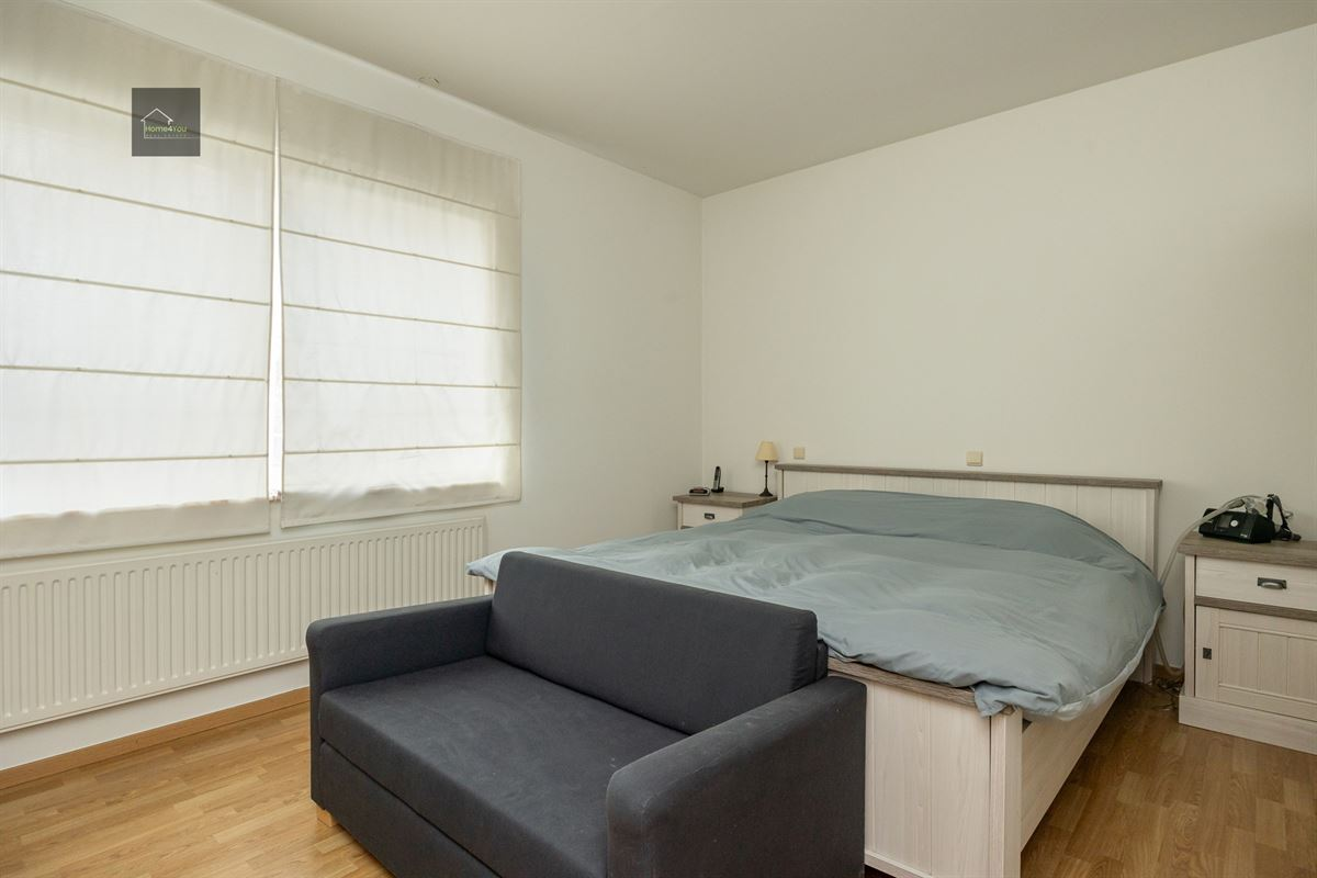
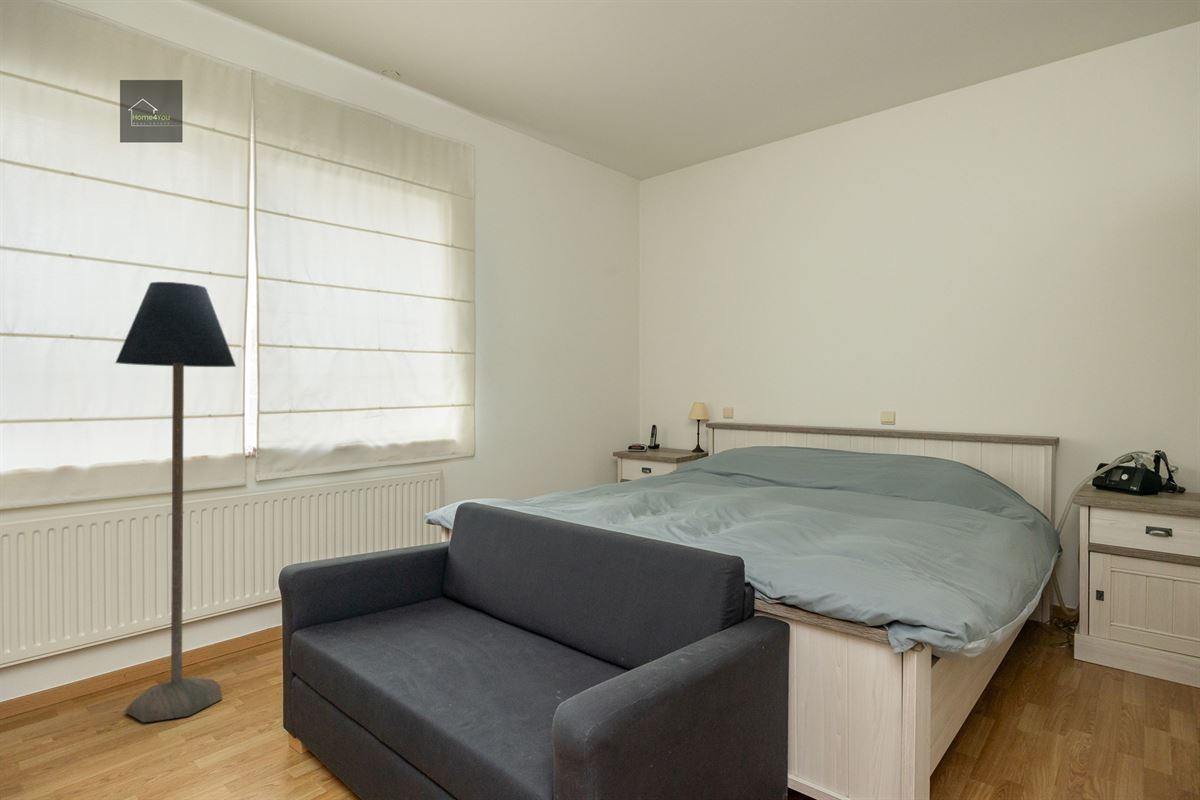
+ floor lamp (177, 494)
